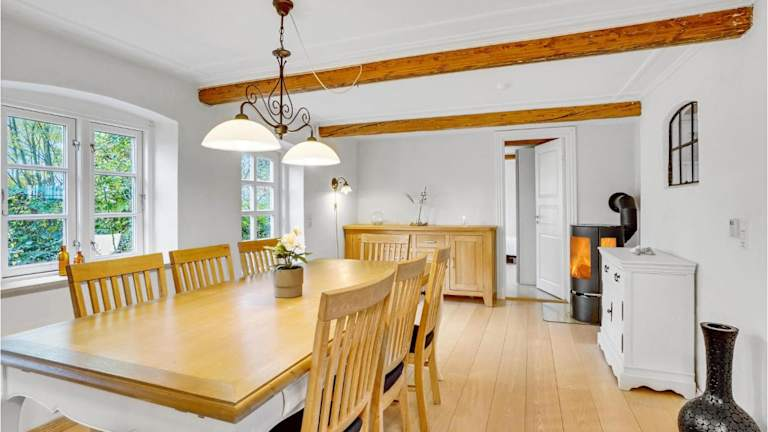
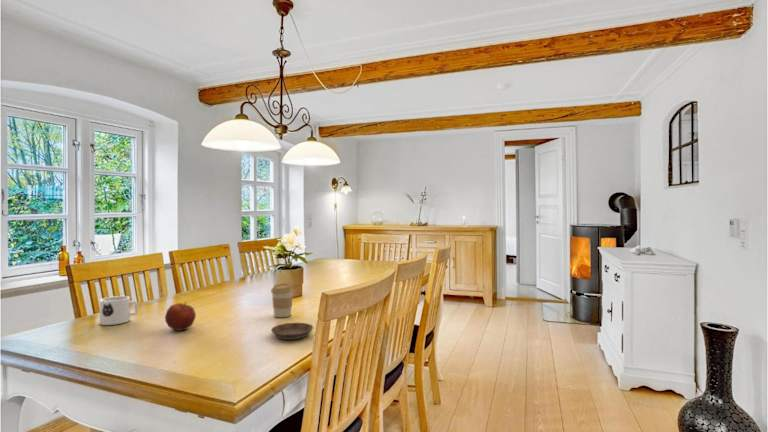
+ coffee cup (282, 299)
+ mug (118, 309)
+ apple (180, 315)
+ saucer (292, 331)
